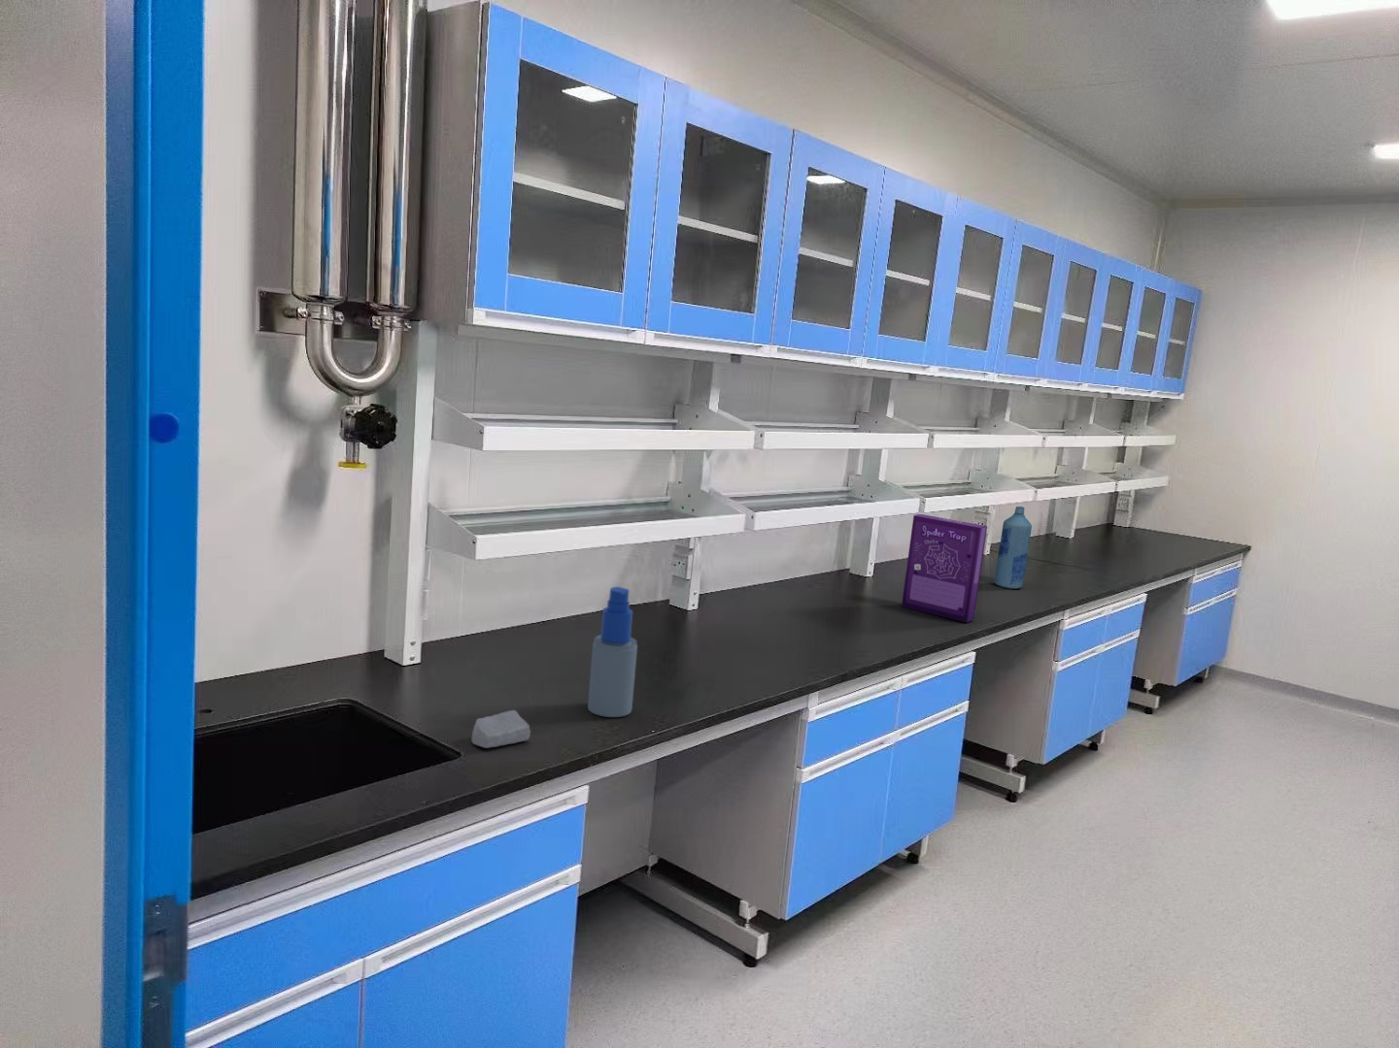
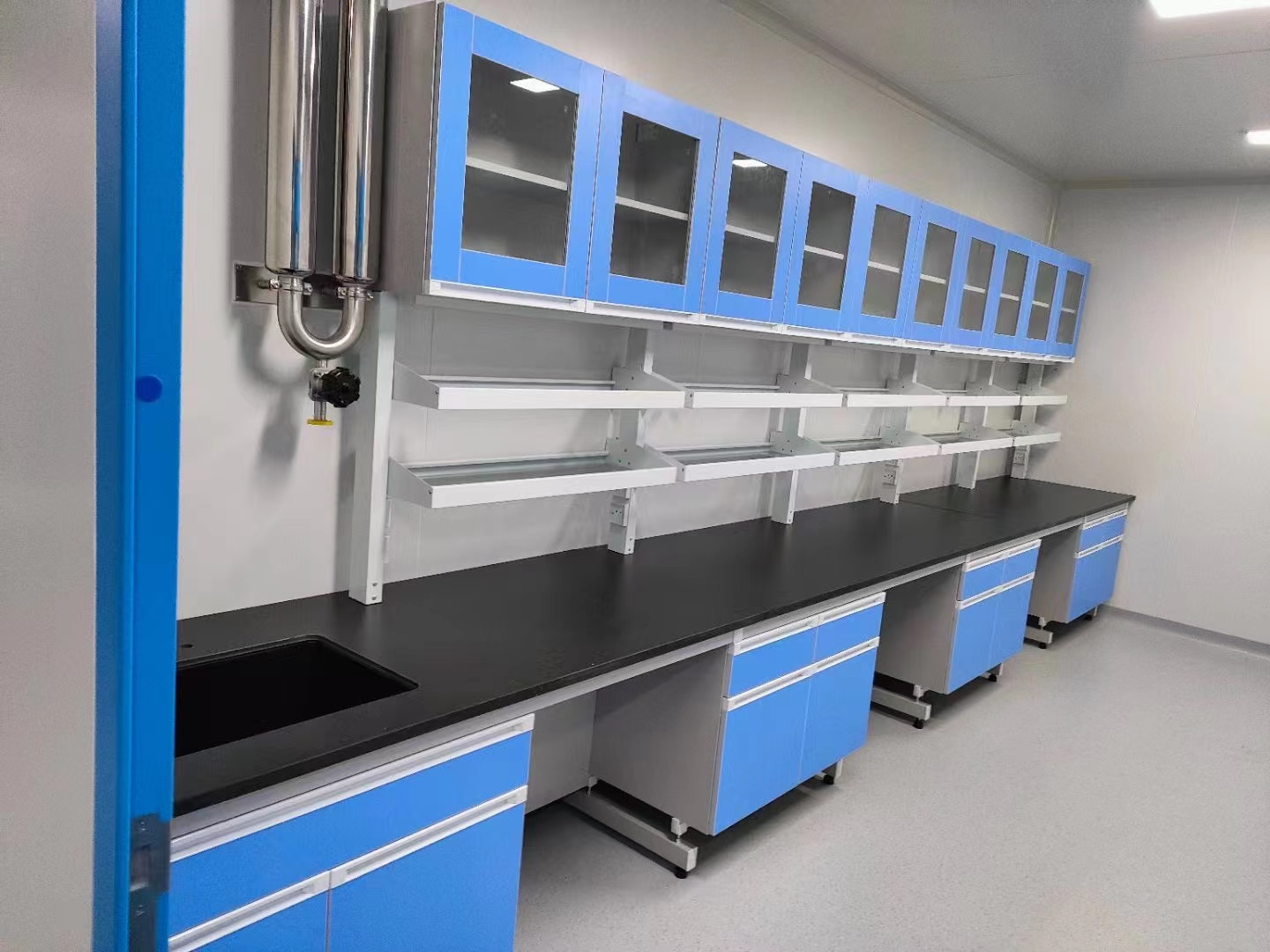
- bottle (1013, 546)
- spray bottle (614, 649)
- soap bar (499, 729)
- cereal box (943, 567)
